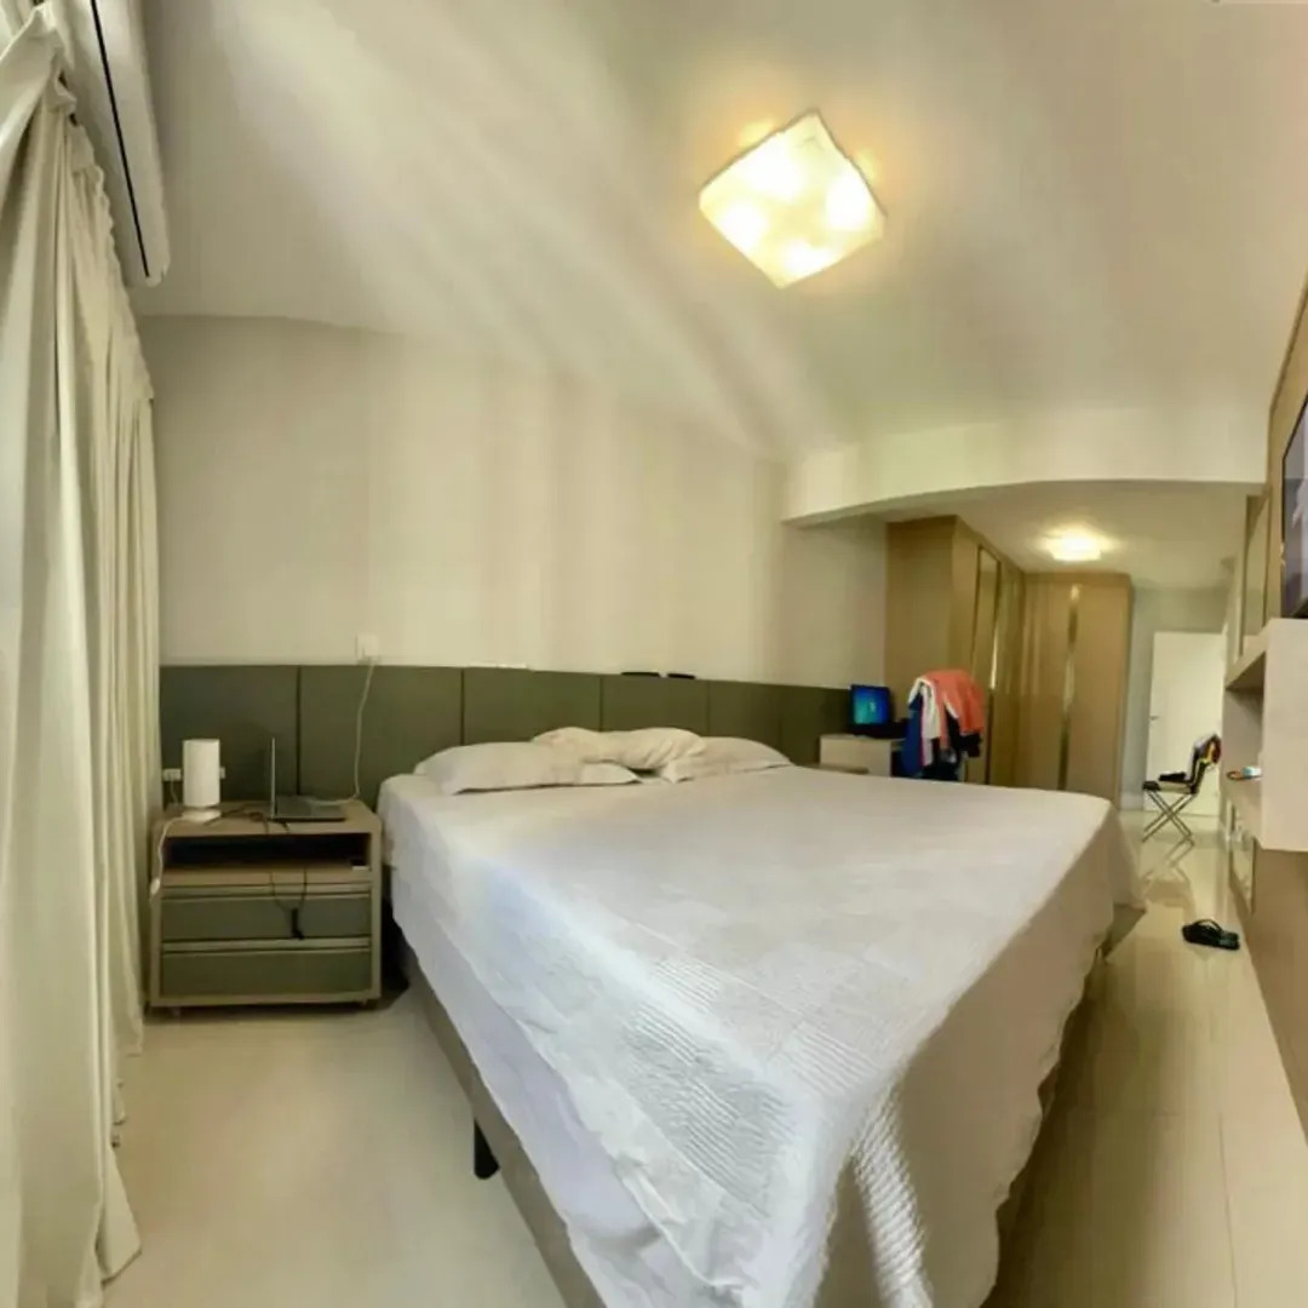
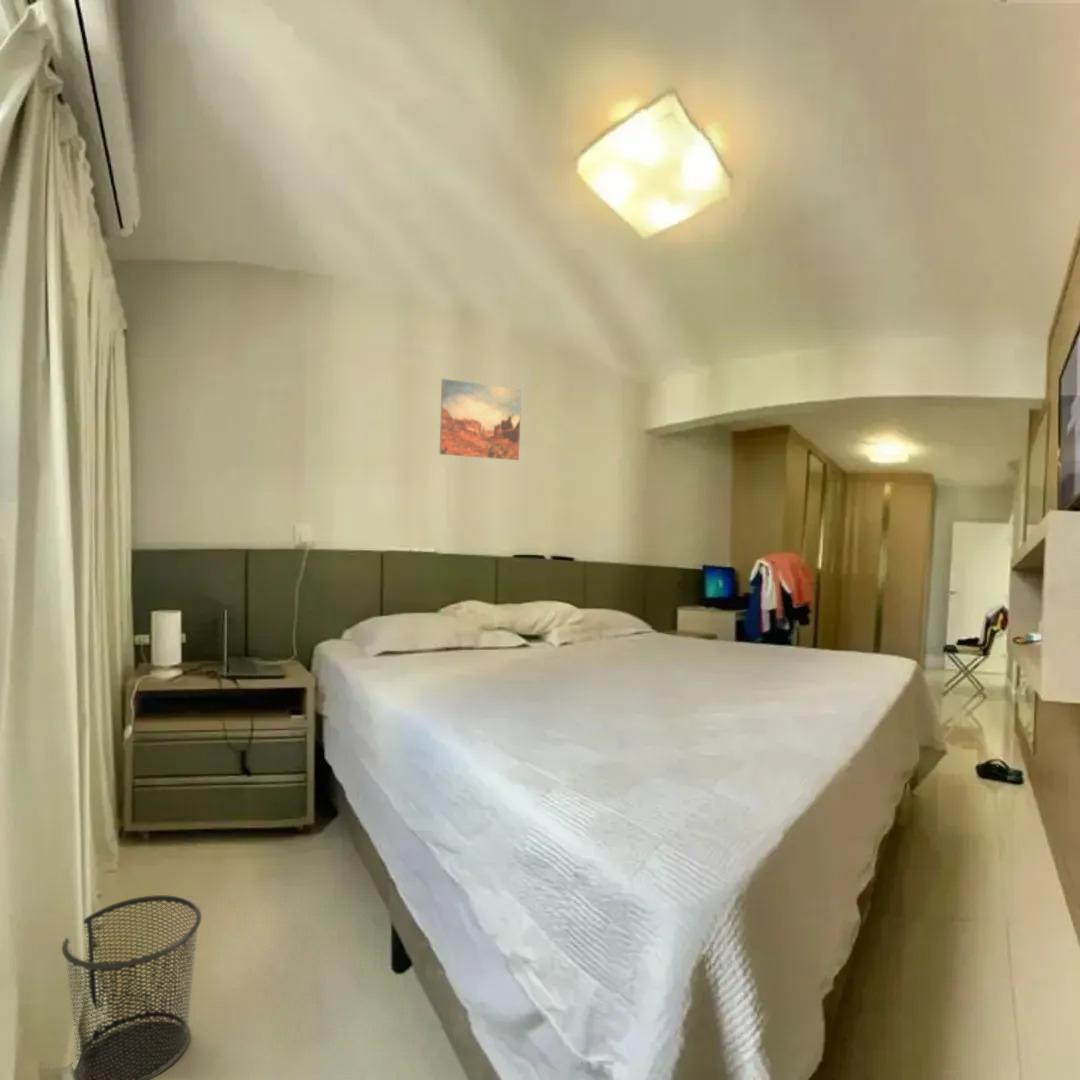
+ wall art (481, 421)
+ waste bin (133, 989)
